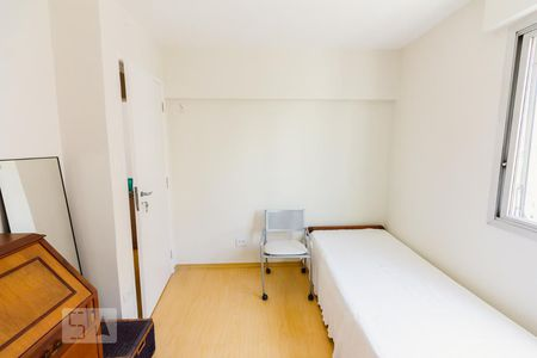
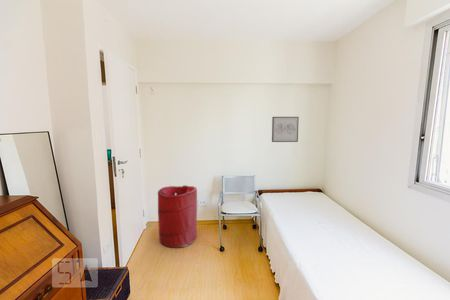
+ wall art (285, 129)
+ laundry hamper (178, 212)
